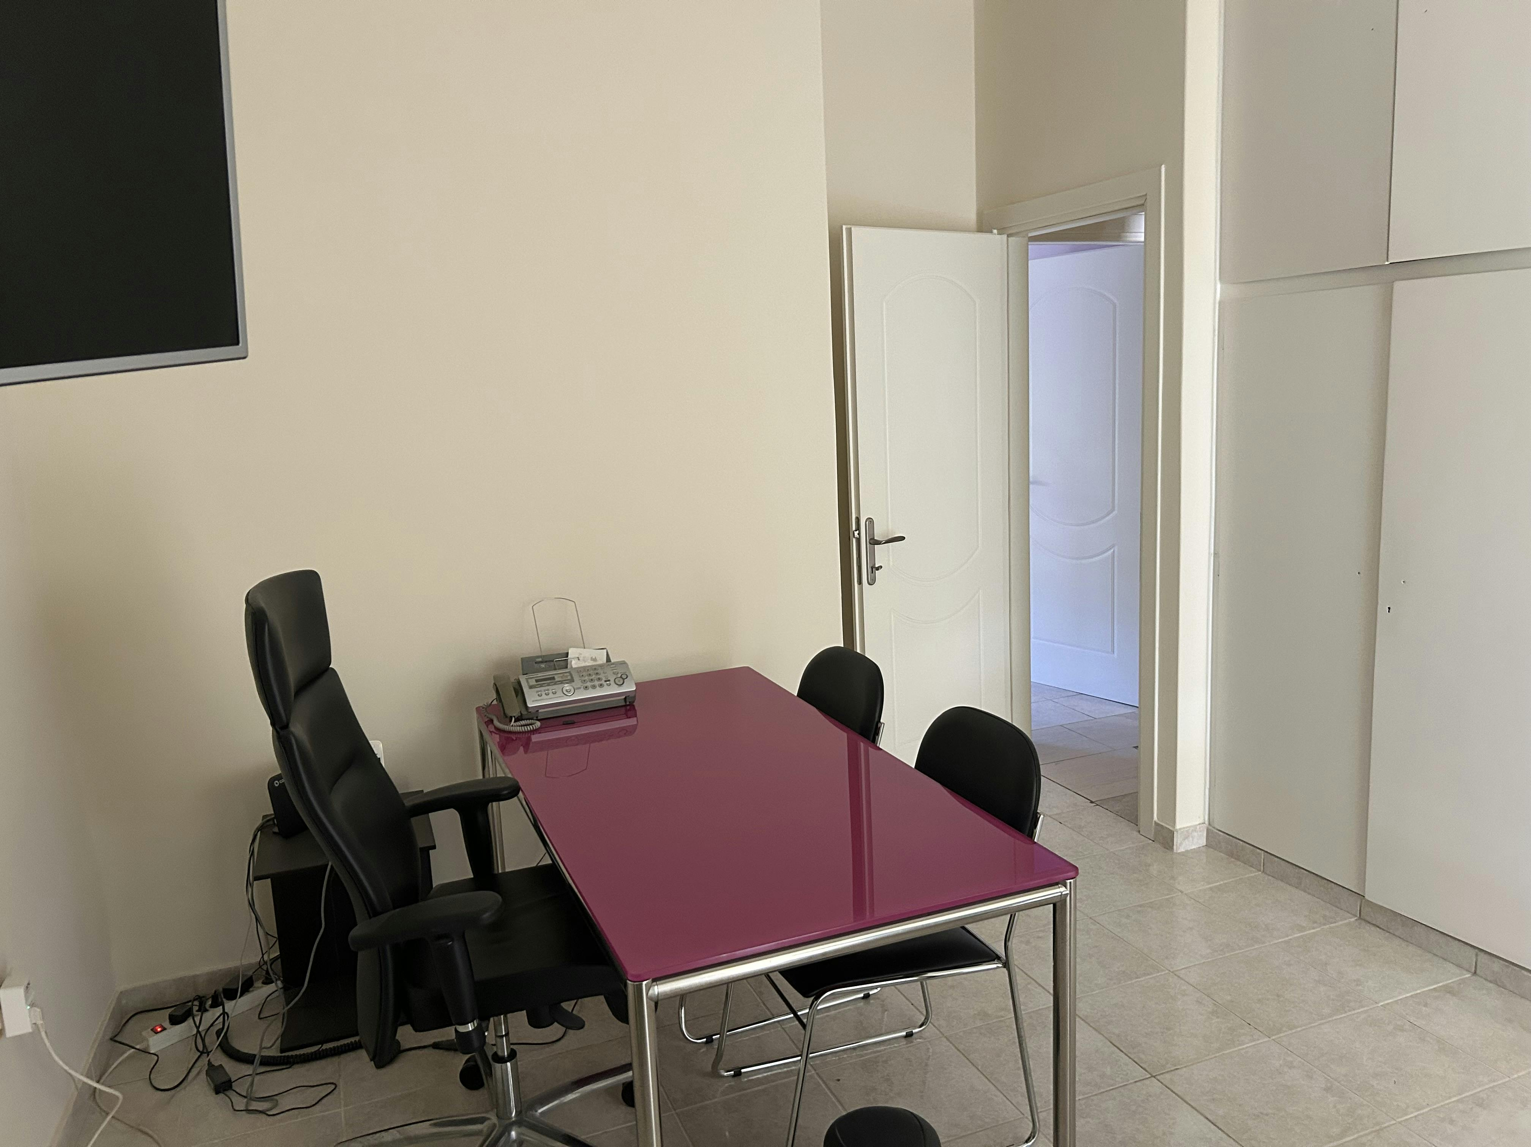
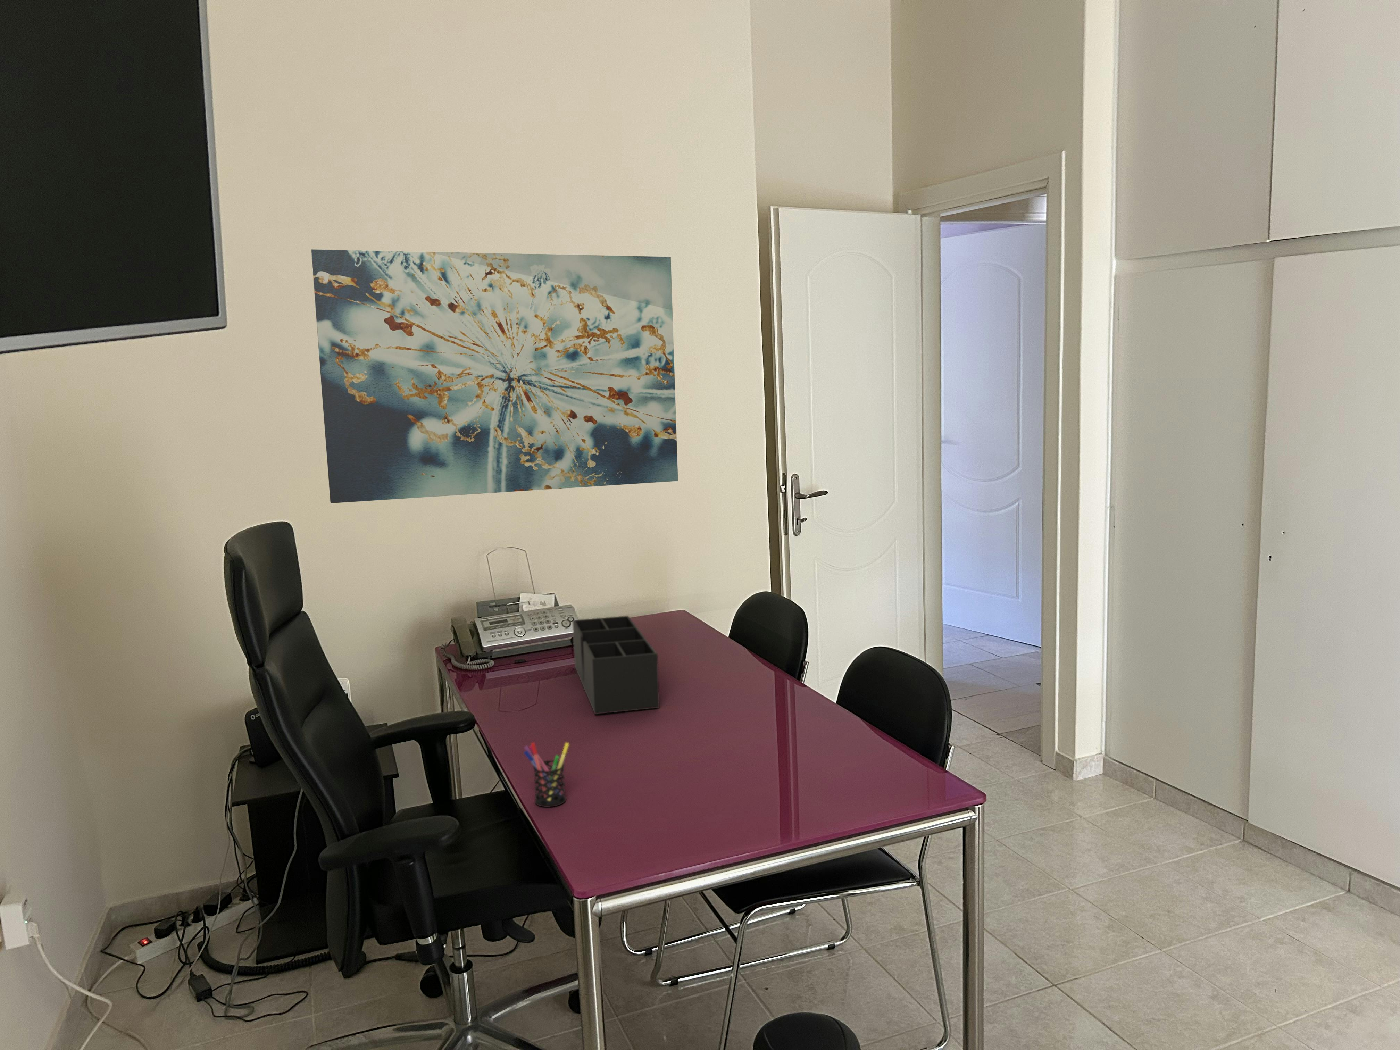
+ desk organizer (613, 661)
+ pen holder (549, 772)
+ wall art (508, 374)
